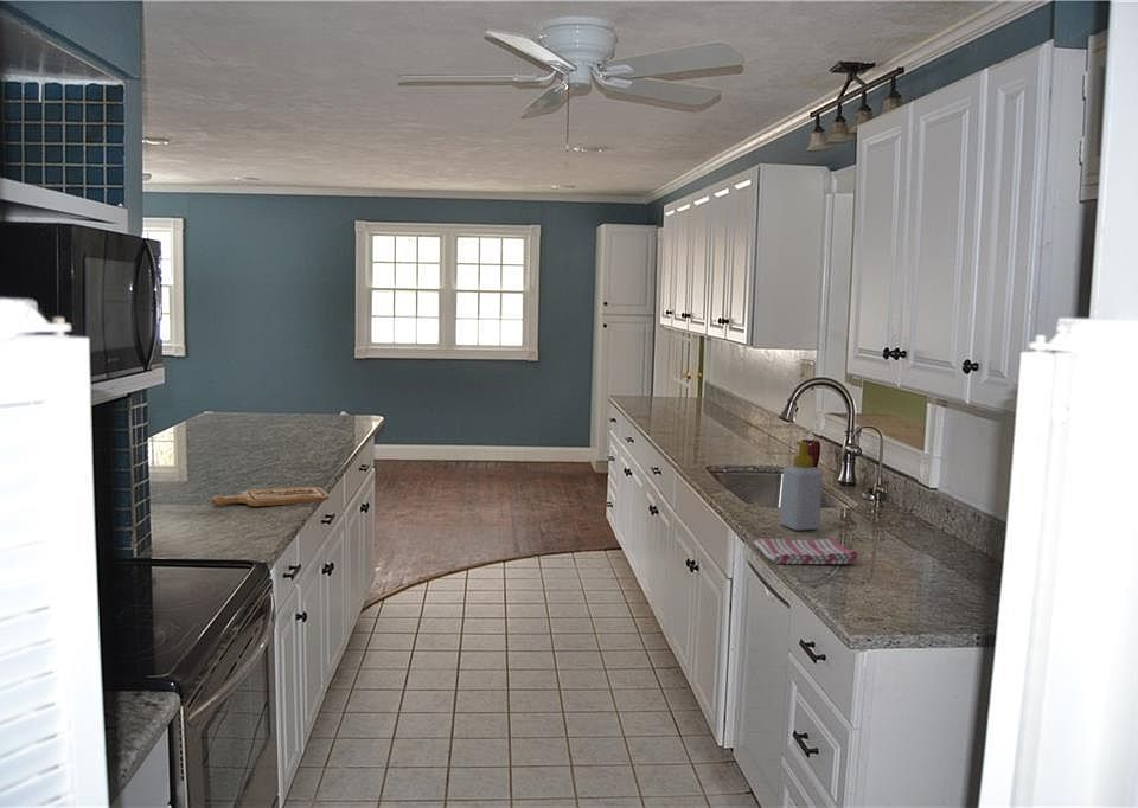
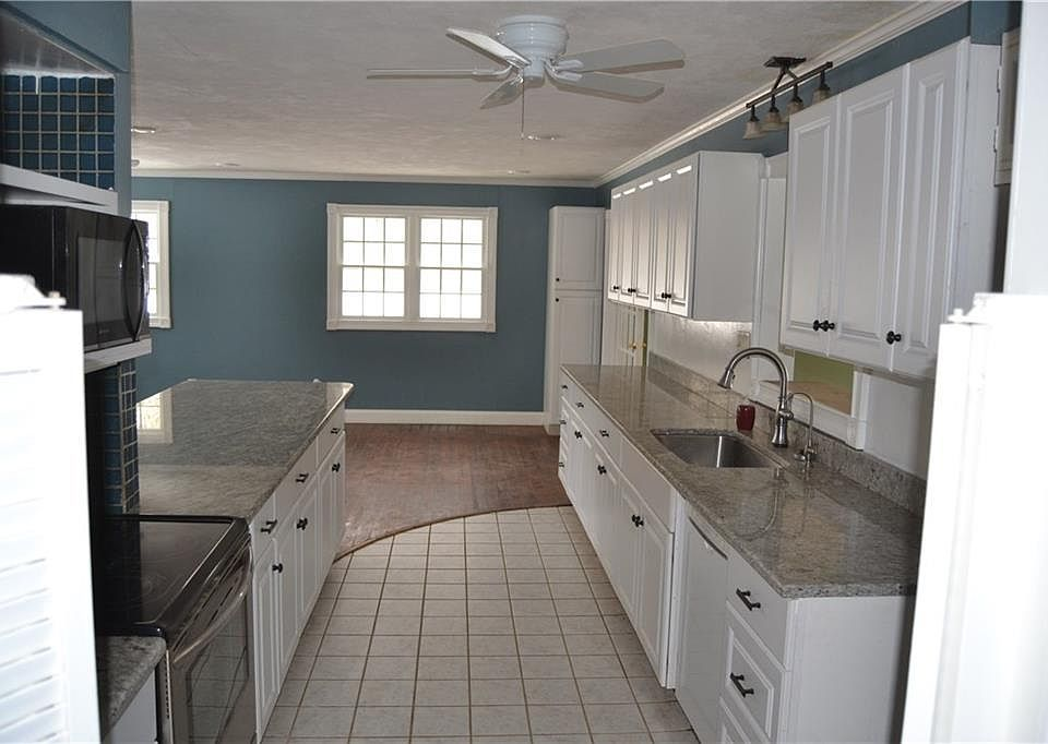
- dish towel (804, 549)
- cutting board (269, 496)
- soap bottle (801, 485)
